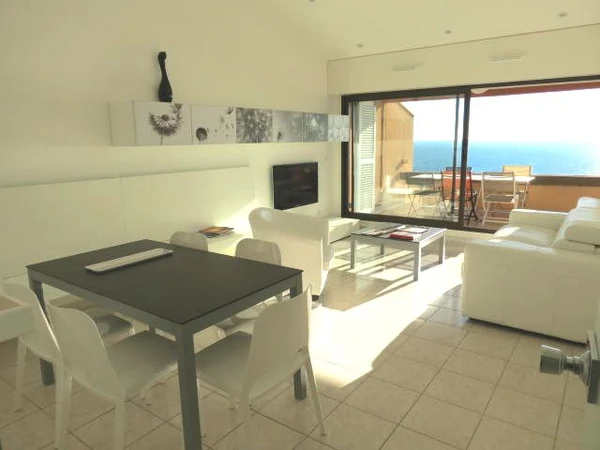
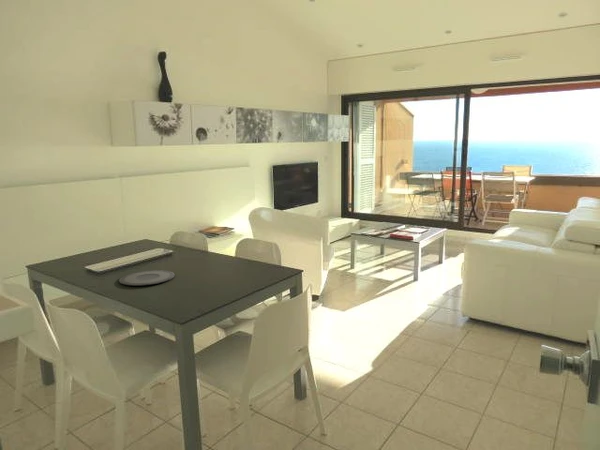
+ plate (147, 277)
